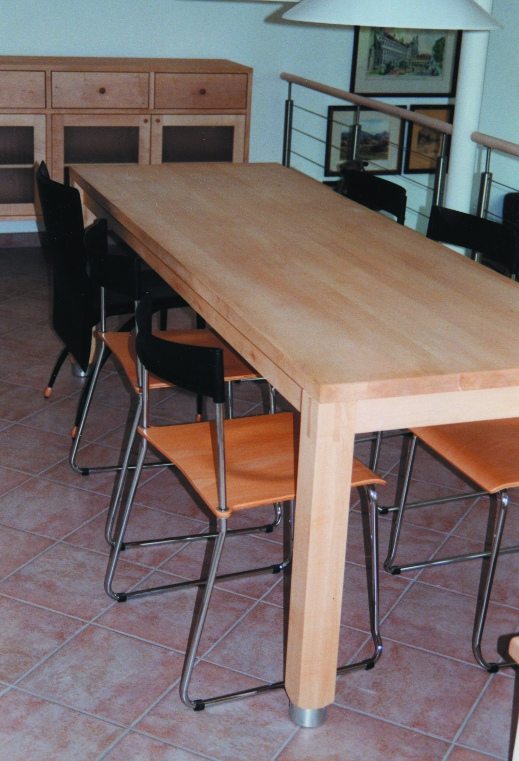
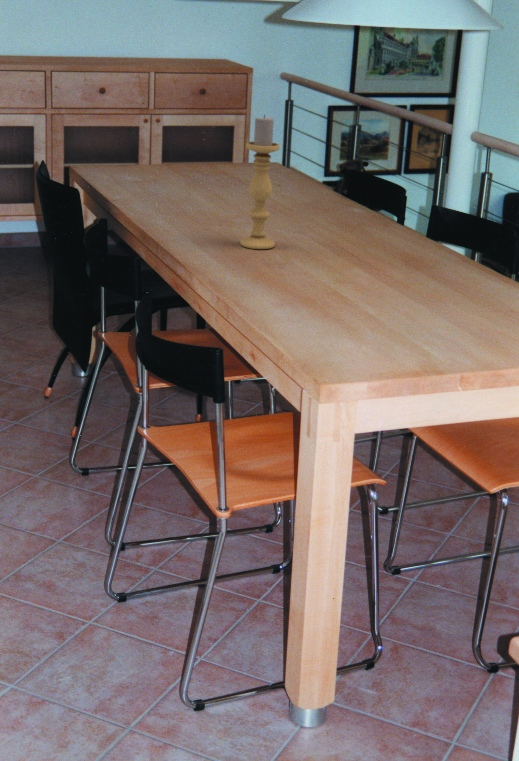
+ candle holder (261, 181)
